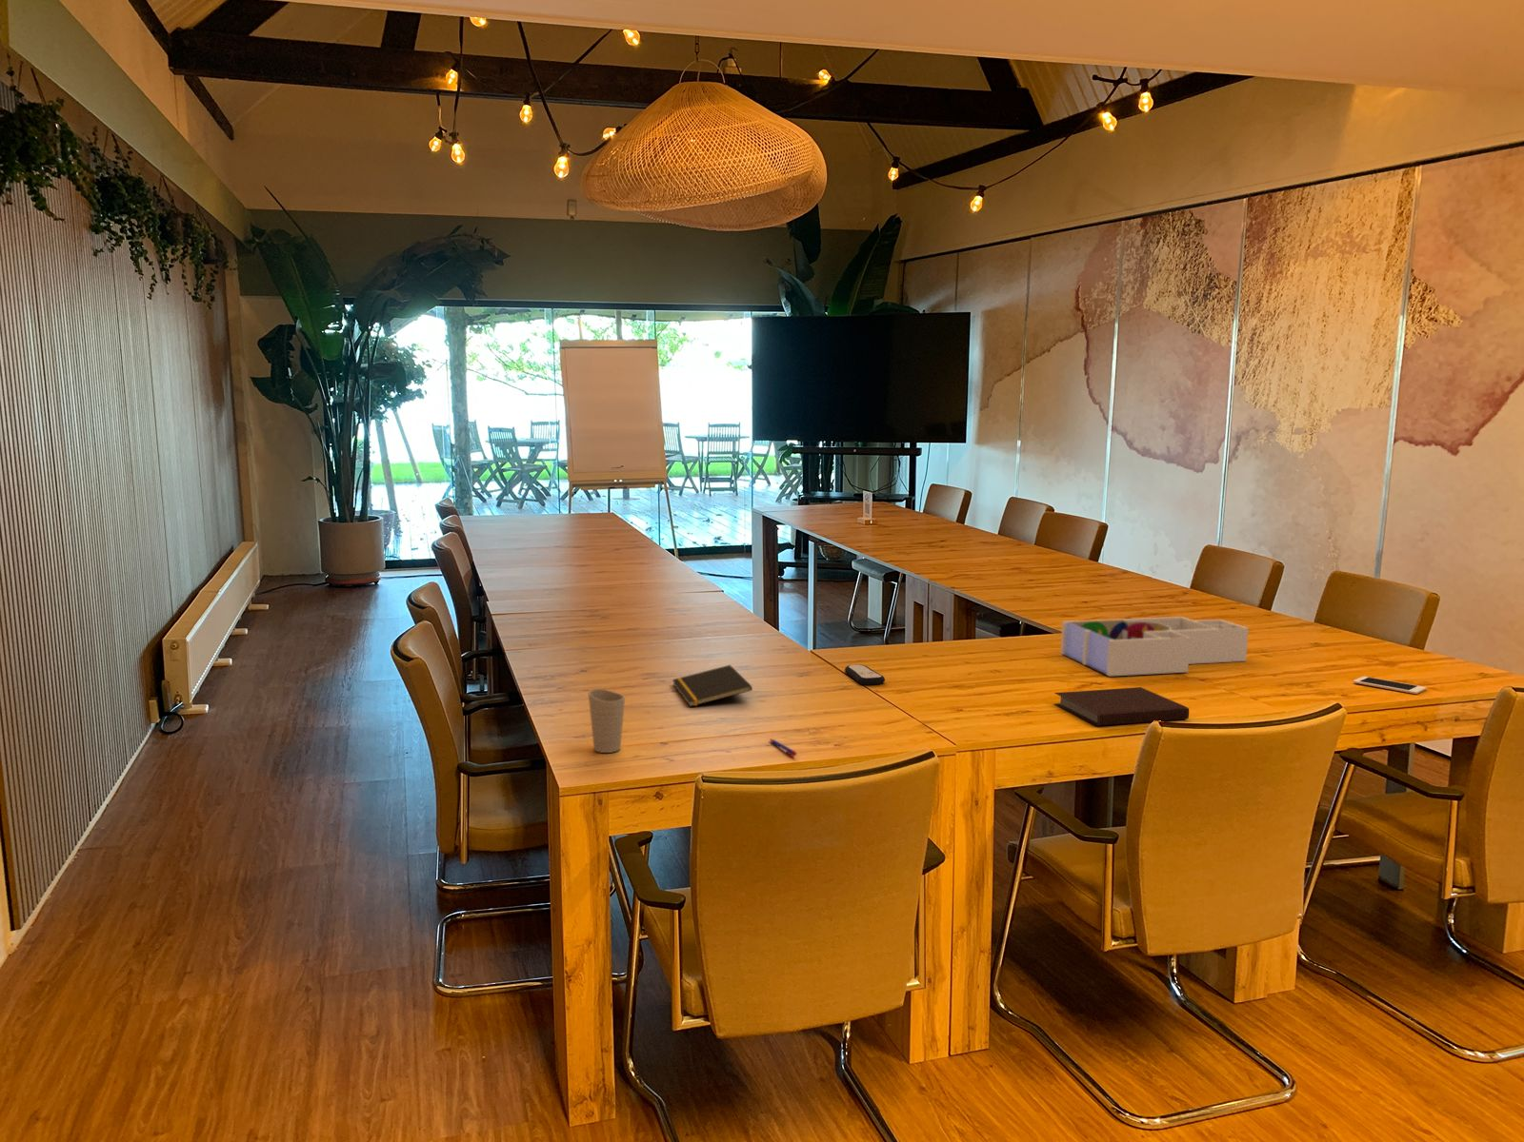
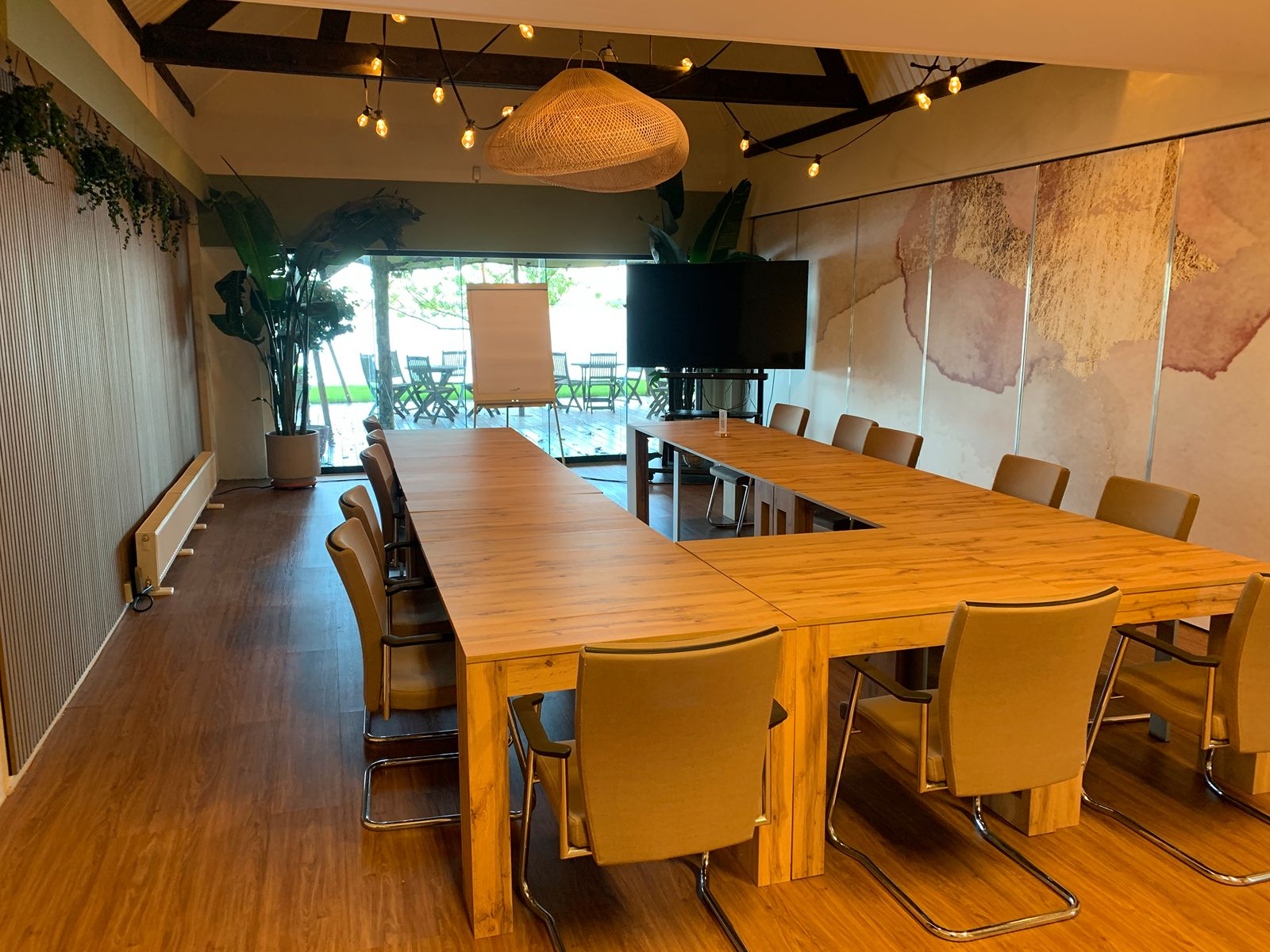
- remote control (863, 674)
- pen (782, 746)
- notepad (710, 684)
- cup (607, 721)
- desk organizer (1162, 644)
- cell phone (1388, 684)
- notebook (1120, 705)
